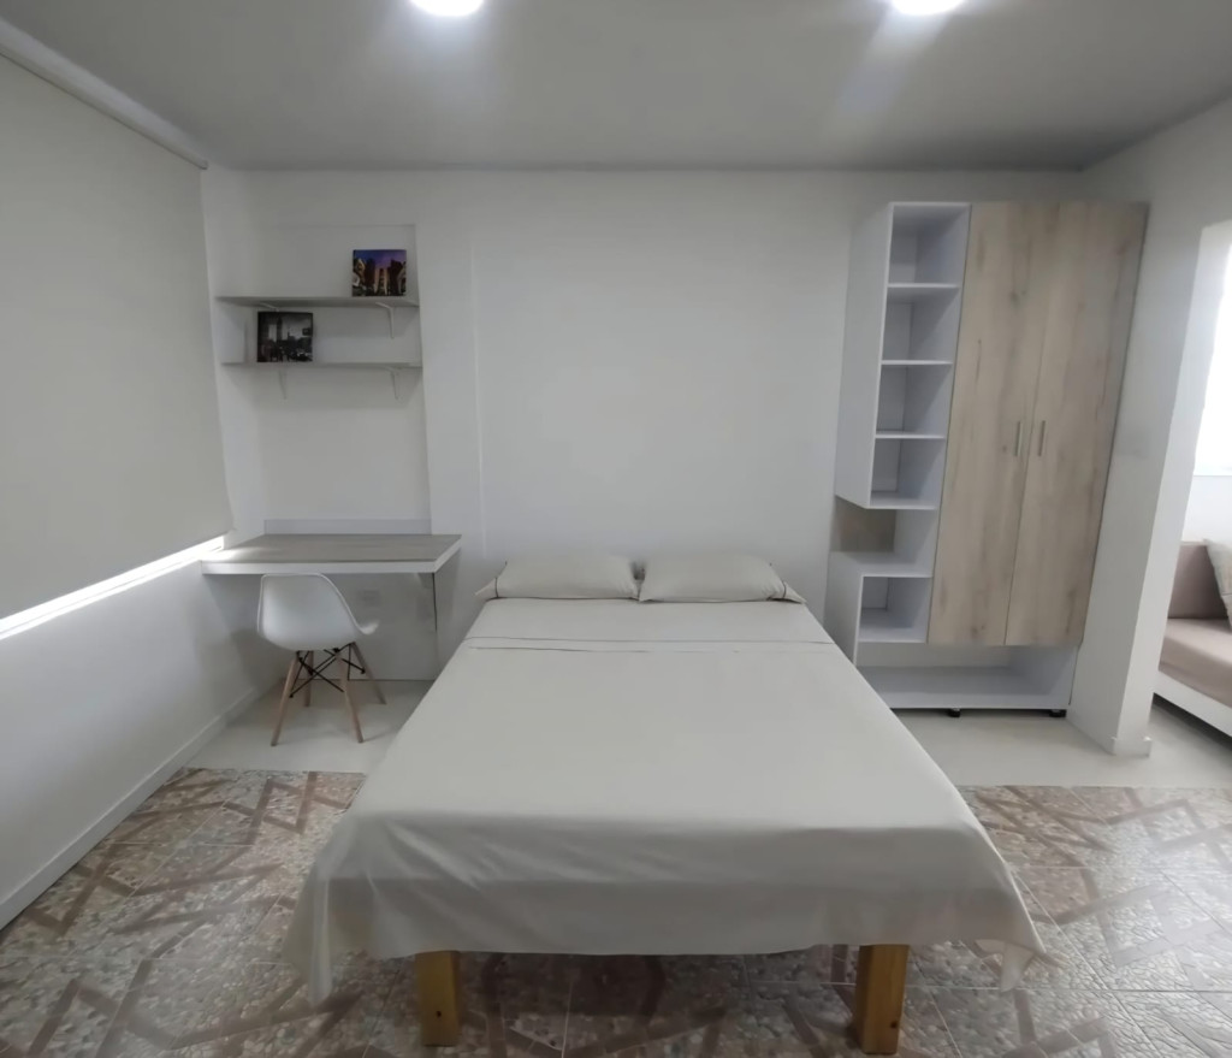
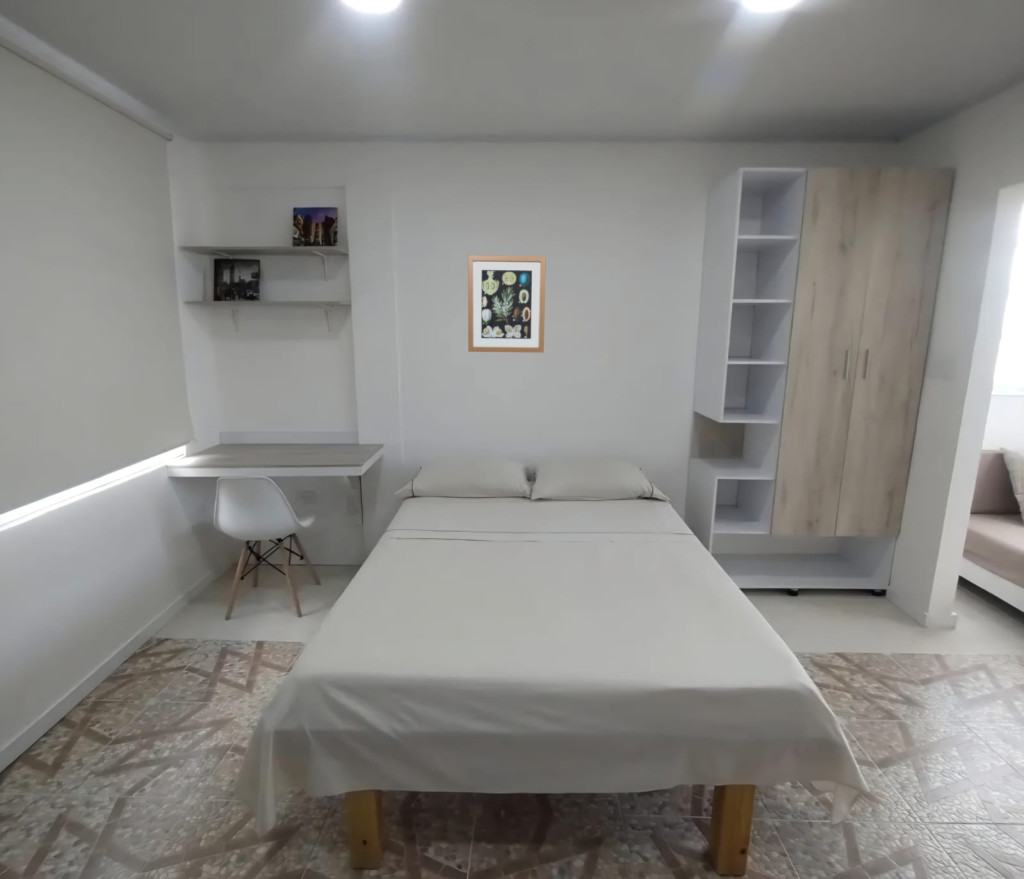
+ wall art (506, 304)
